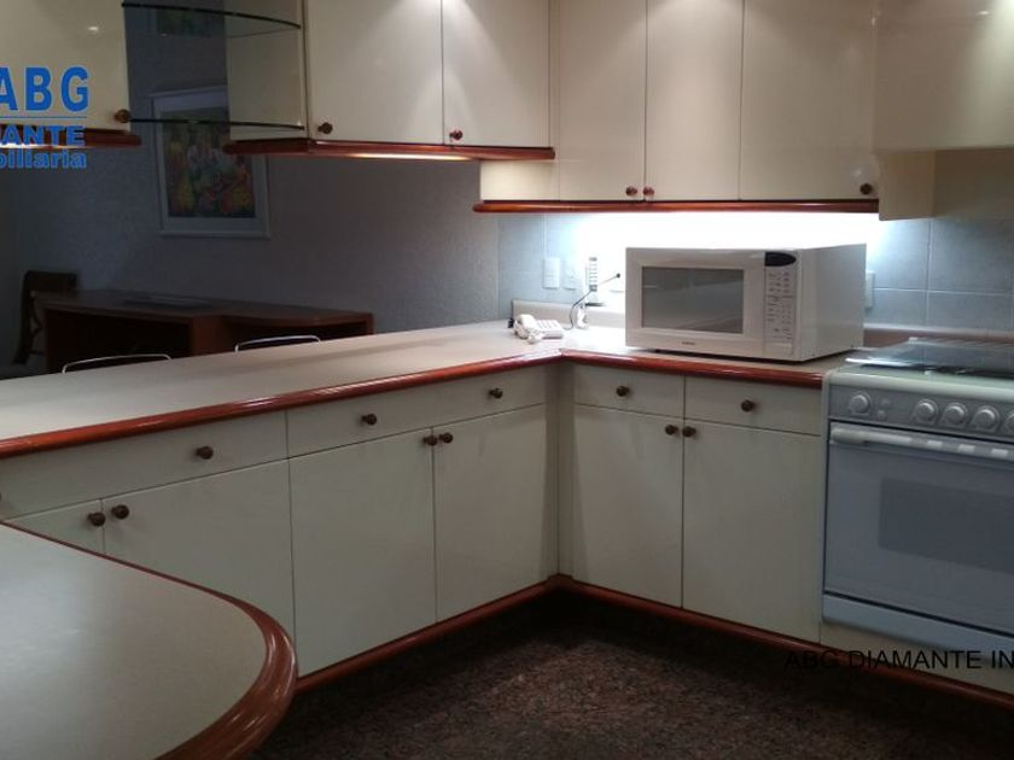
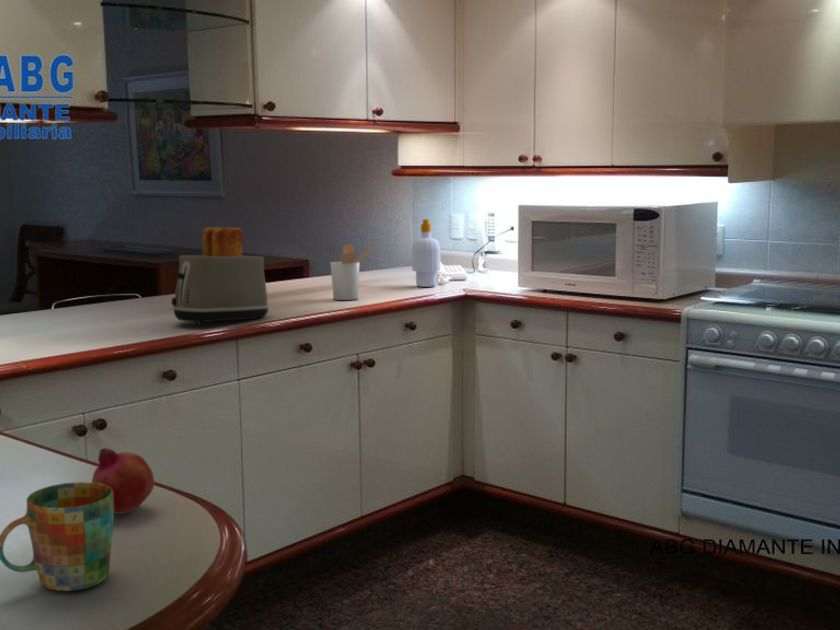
+ fruit (122, 478)
+ mug (56, 540)
+ toaster (220, 274)
+ utensil holder (352, 271)
+ soap bottle (426, 252)
